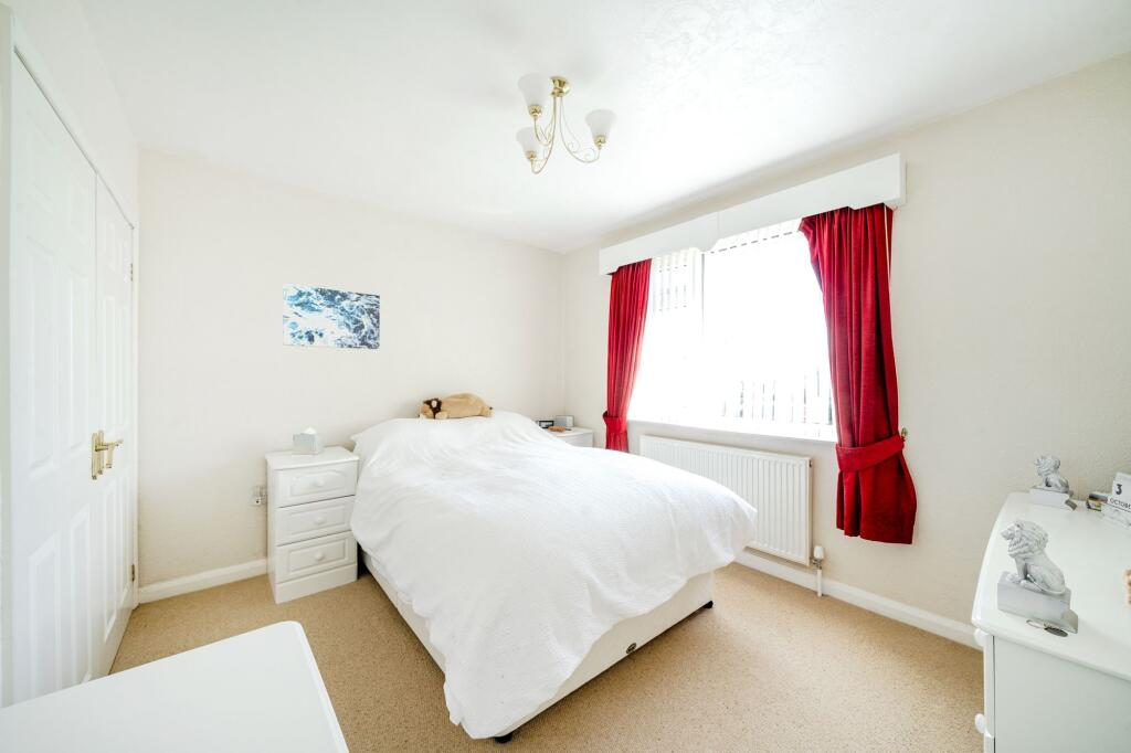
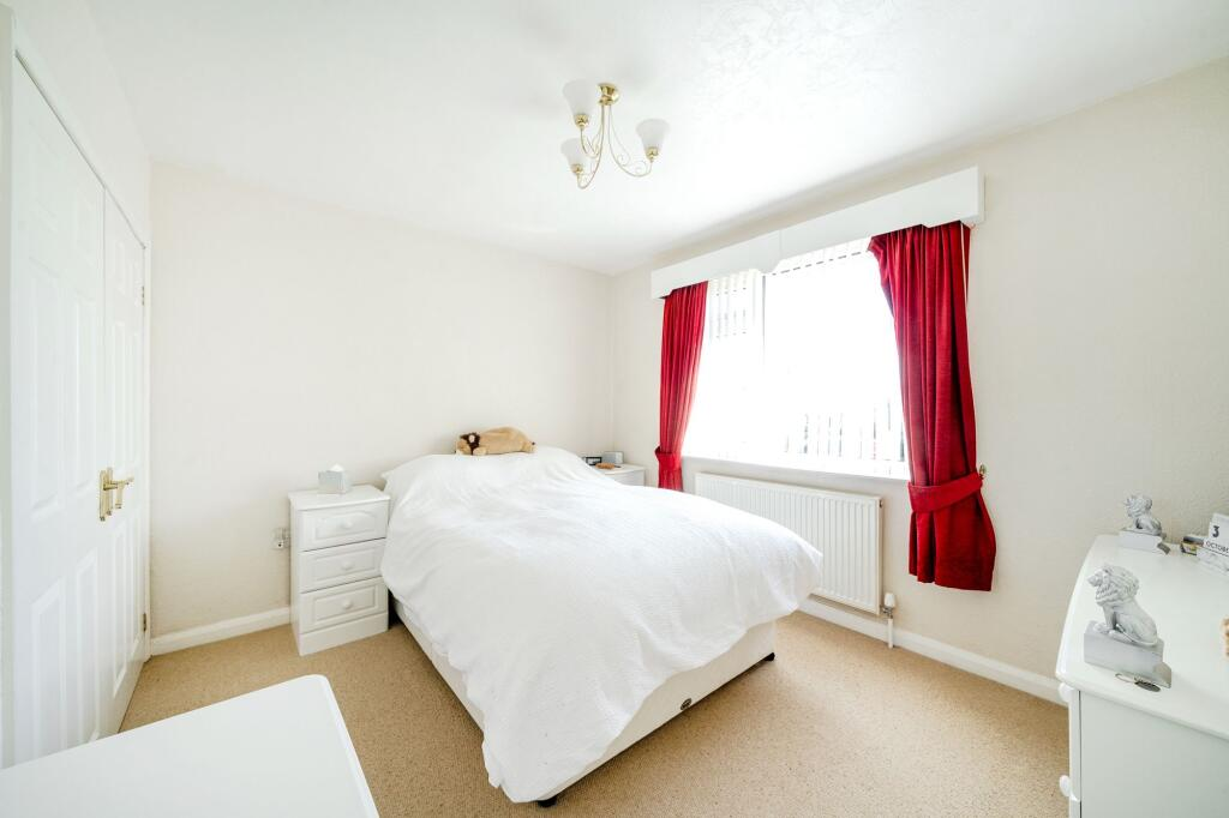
- wall art (334, 318)
